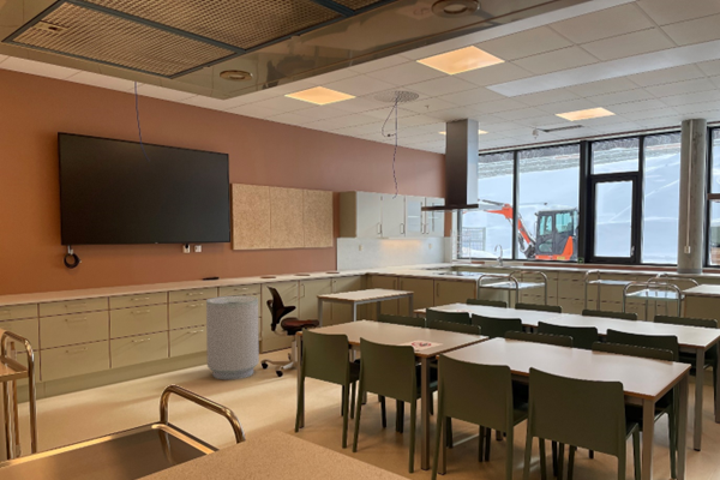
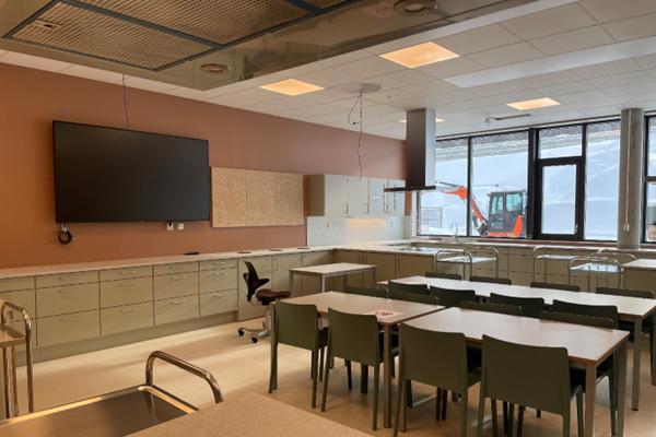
- trash can (233, 336)
